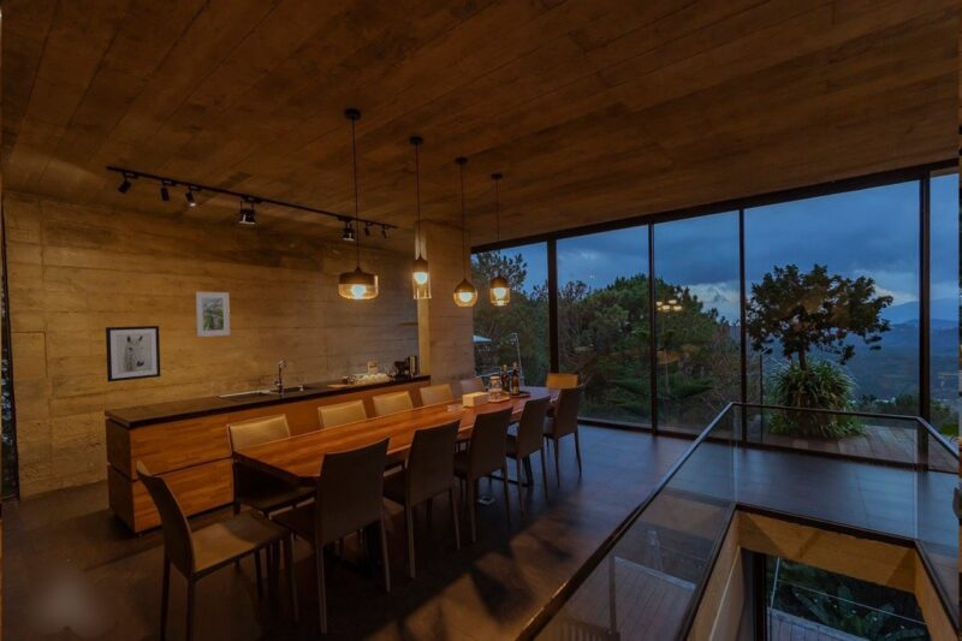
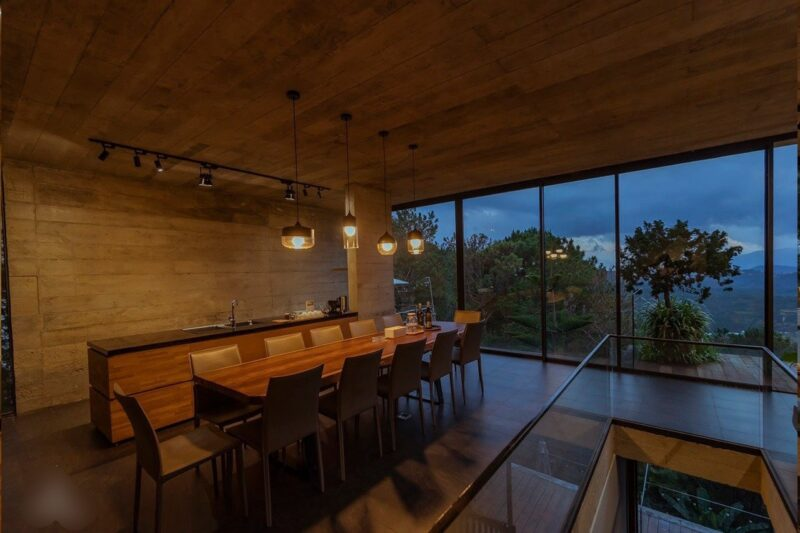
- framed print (213, 314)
- wall art (133, 352)
